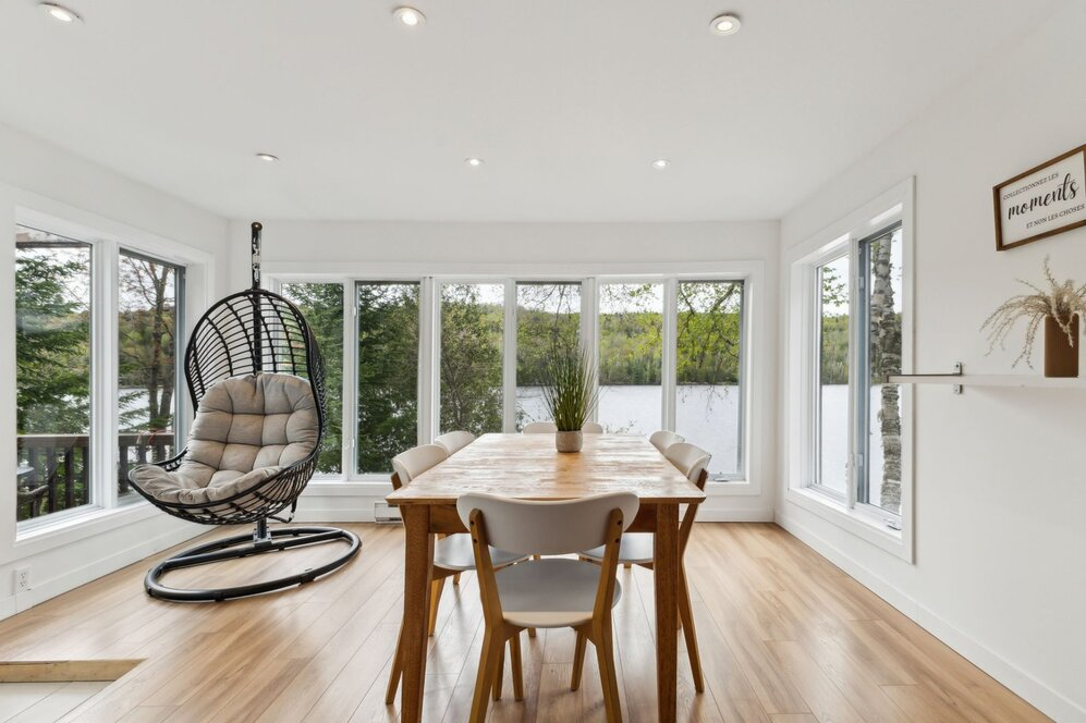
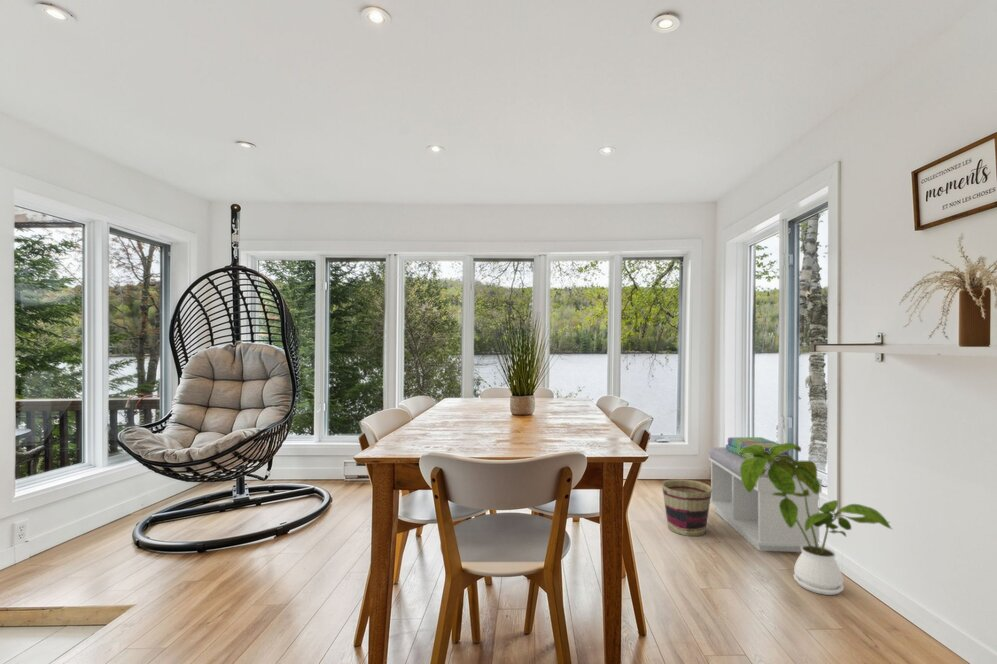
+ bench (757, 494)
+ stack of books (757, 443)
+ house plant (797, 515)
+ basket (686, 507)
